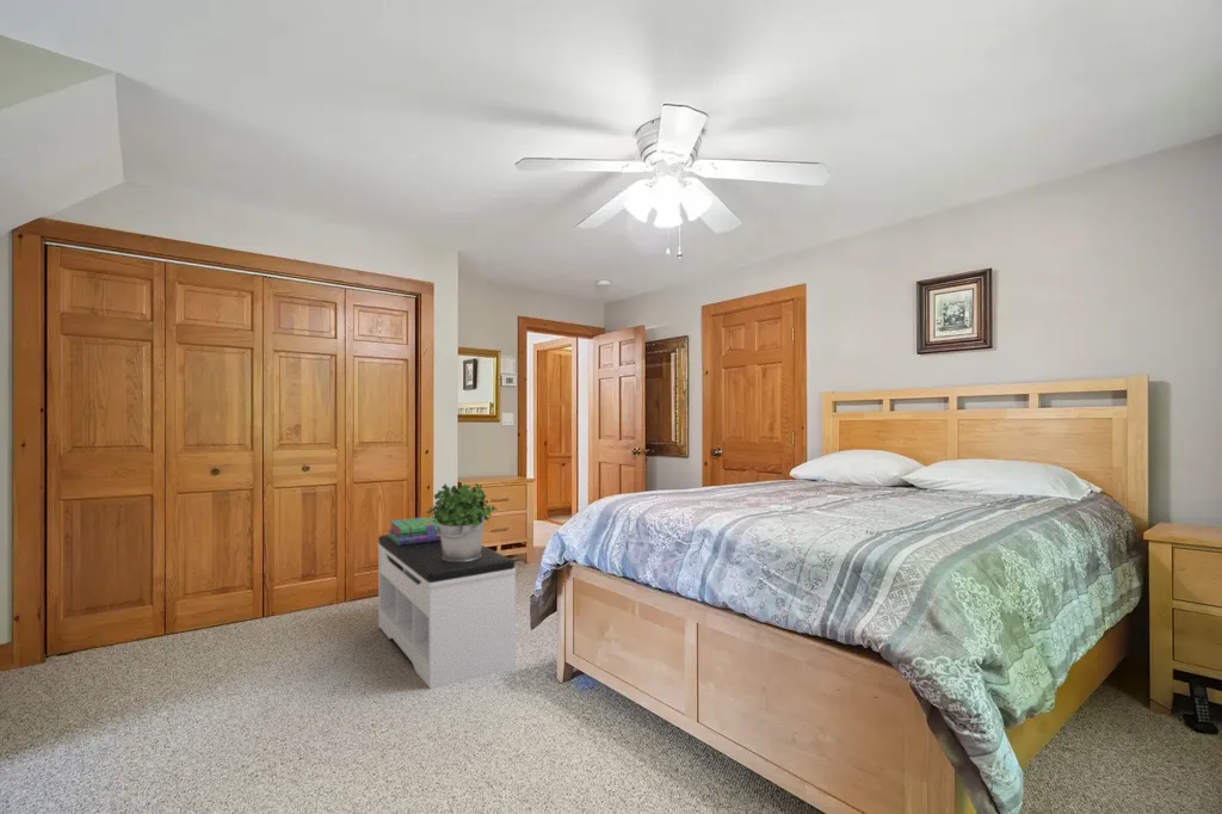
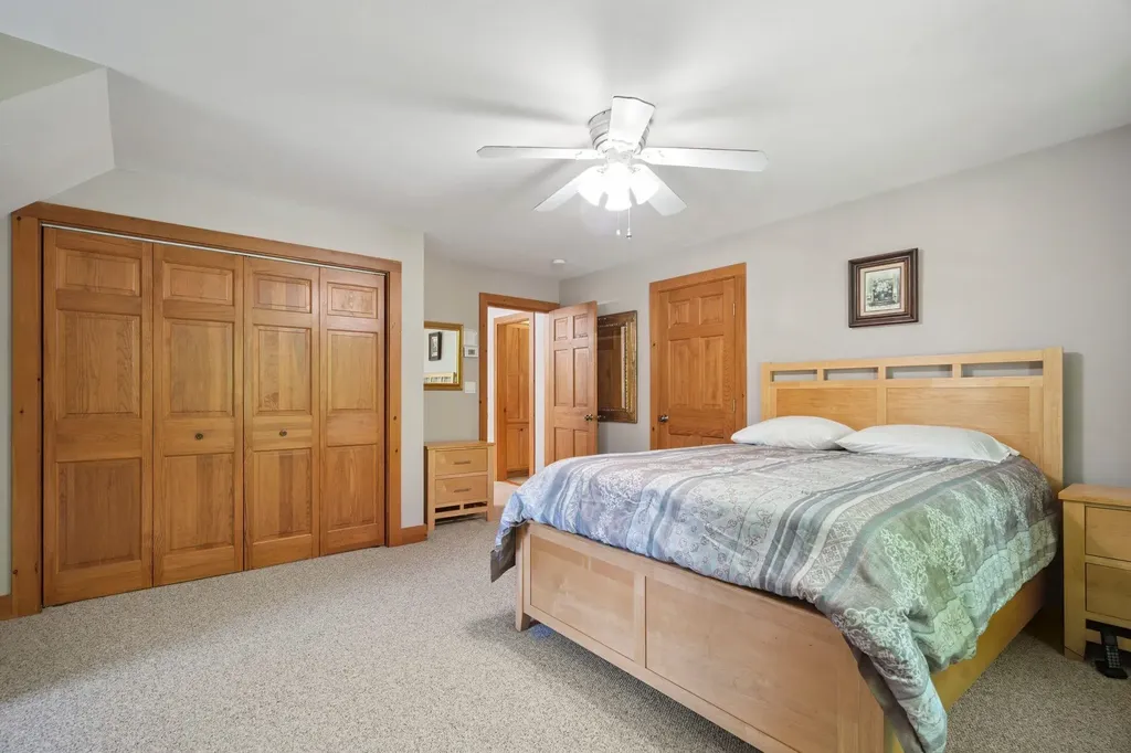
- potted plant (462, 520)
- stack of books (424, 529)
- bench (440, 596)
